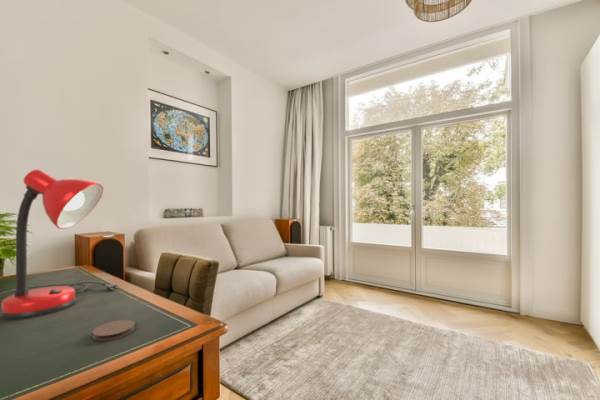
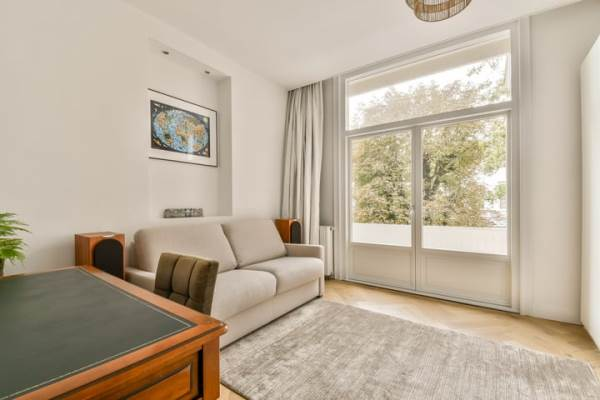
- desk lamp (63, 228)
- coaster (114, 329)
